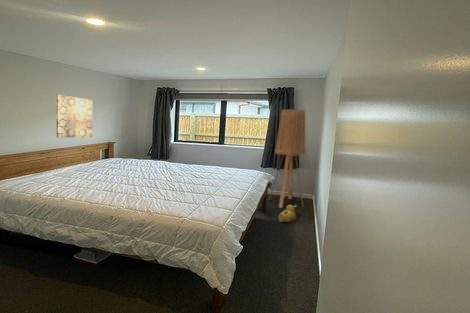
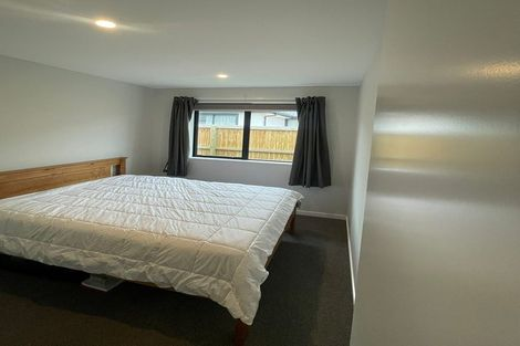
- wall art (75, 117)
- floor lamp (289, 157)
- rubber duck (288, 212)
